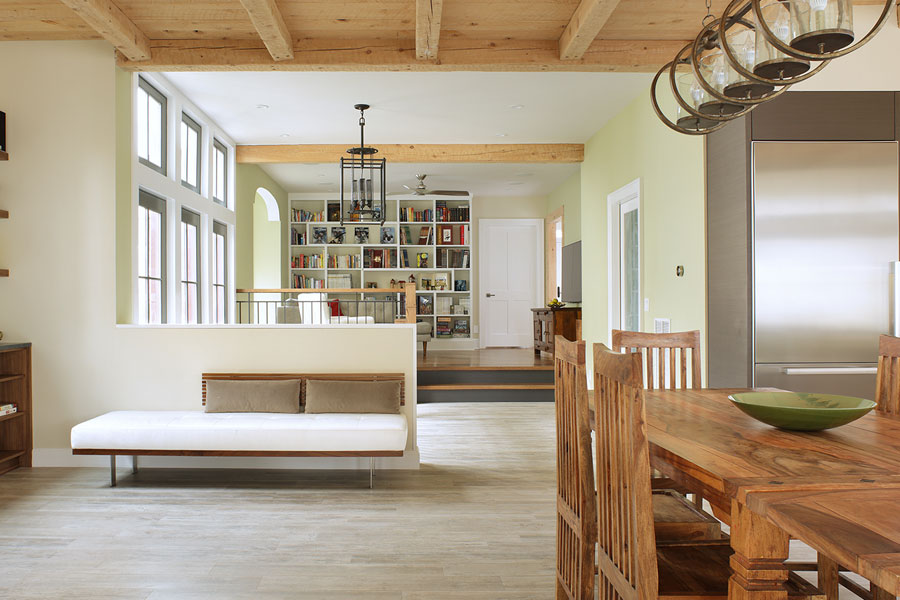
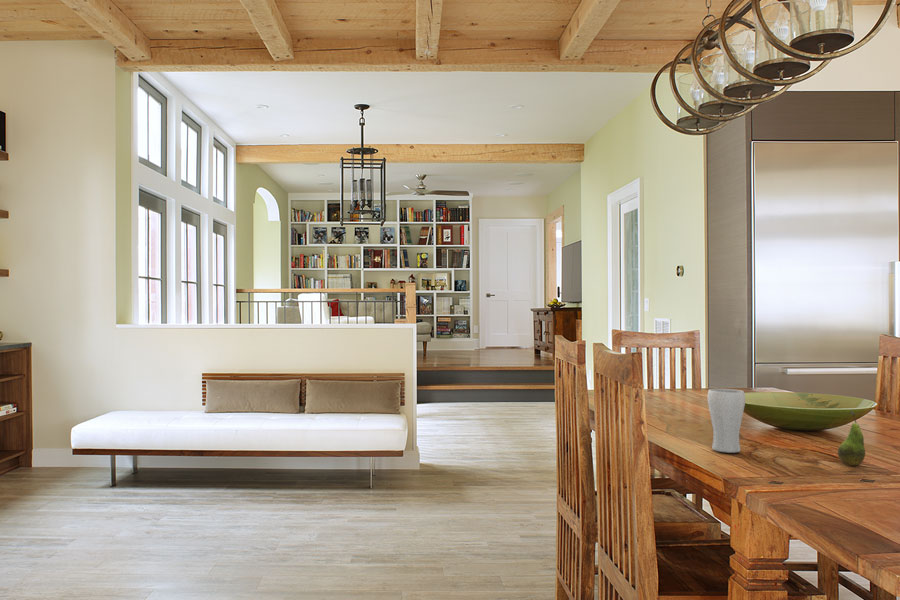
+ fruit (851, 438)
+ drinking glass (726, 420)
